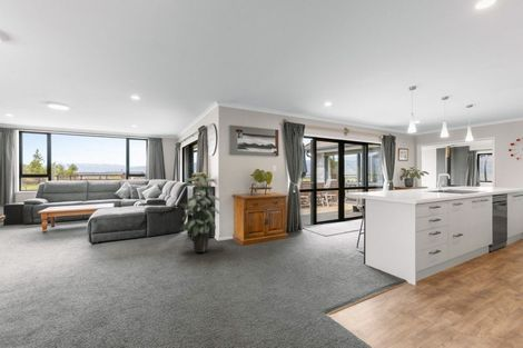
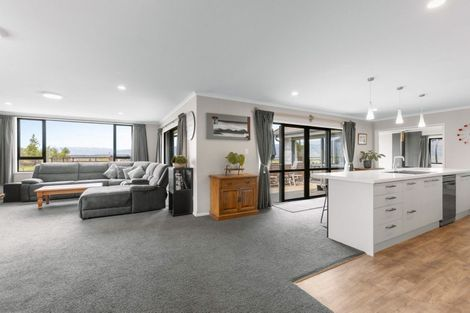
- indoor plant (199, 211)
